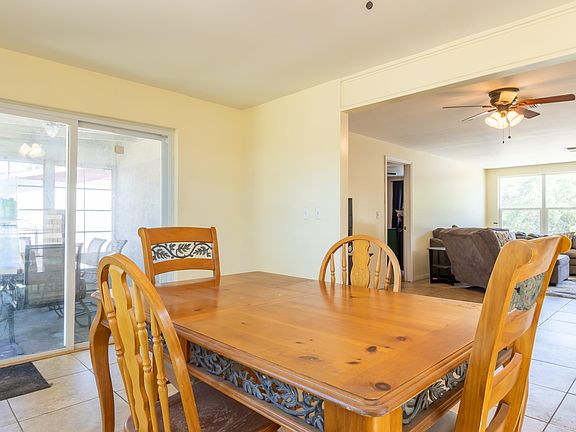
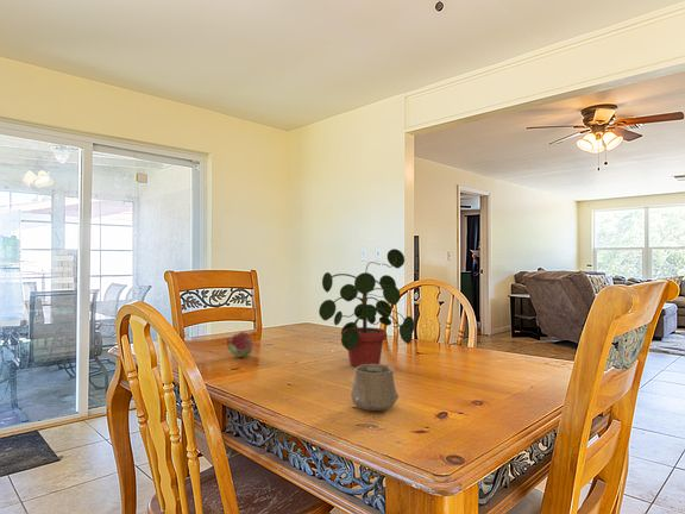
+ potted plant (370, 306)
+ cup (373, 387)
+ fruit (239, 344)
